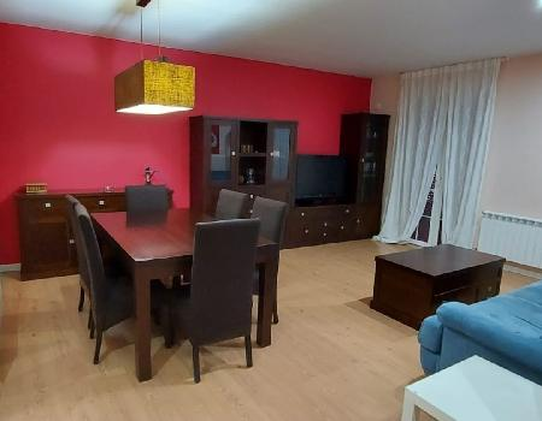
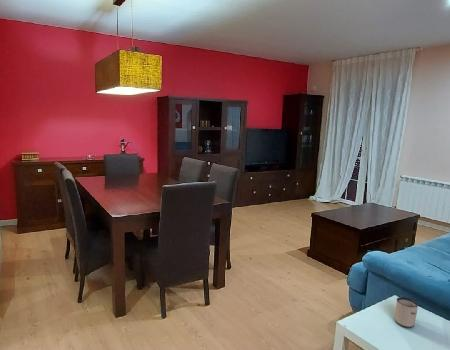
+ mug (405, 310)
